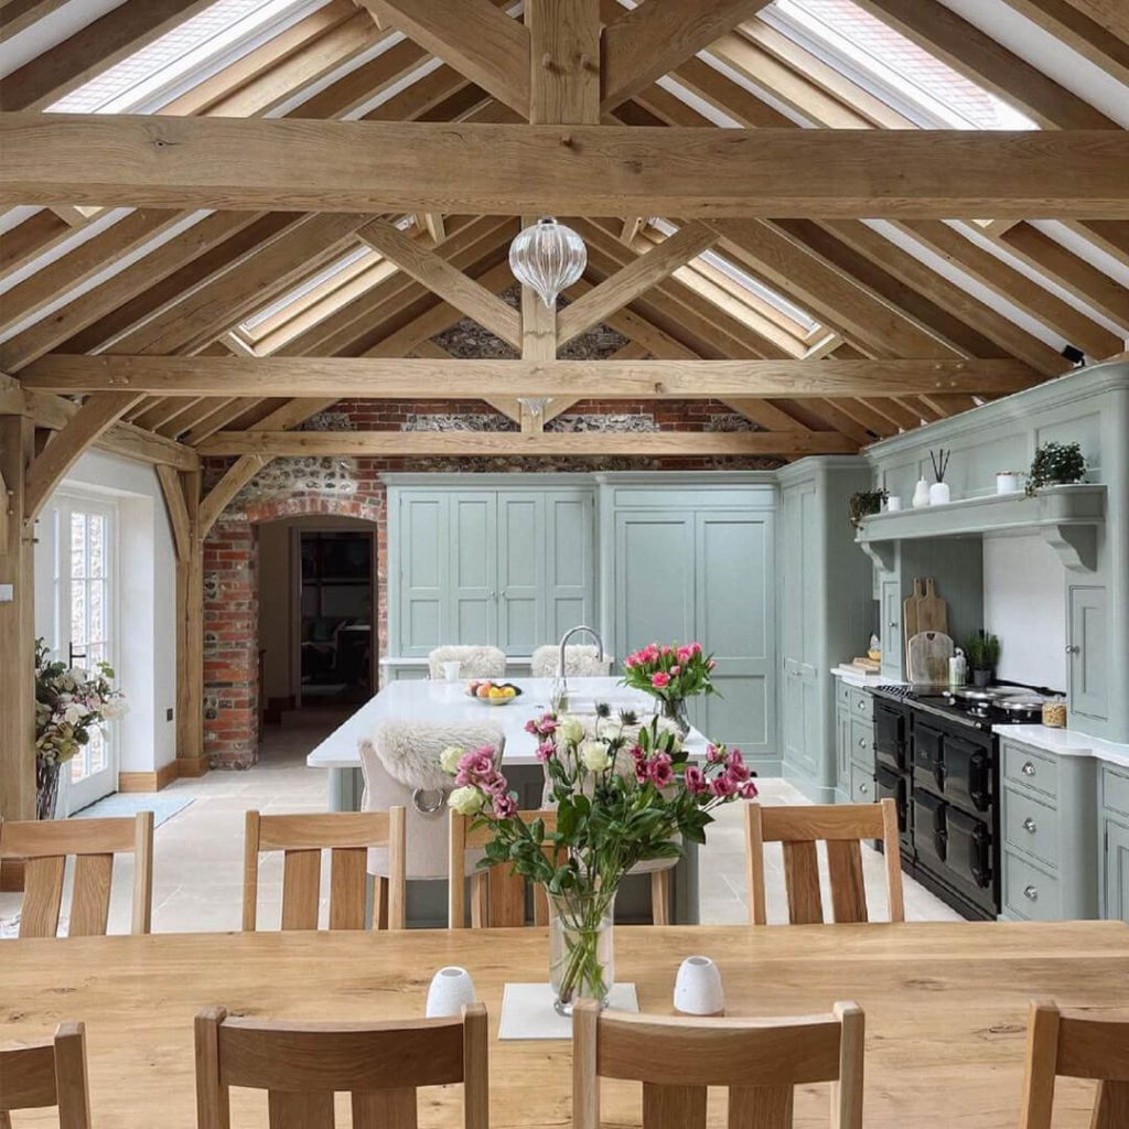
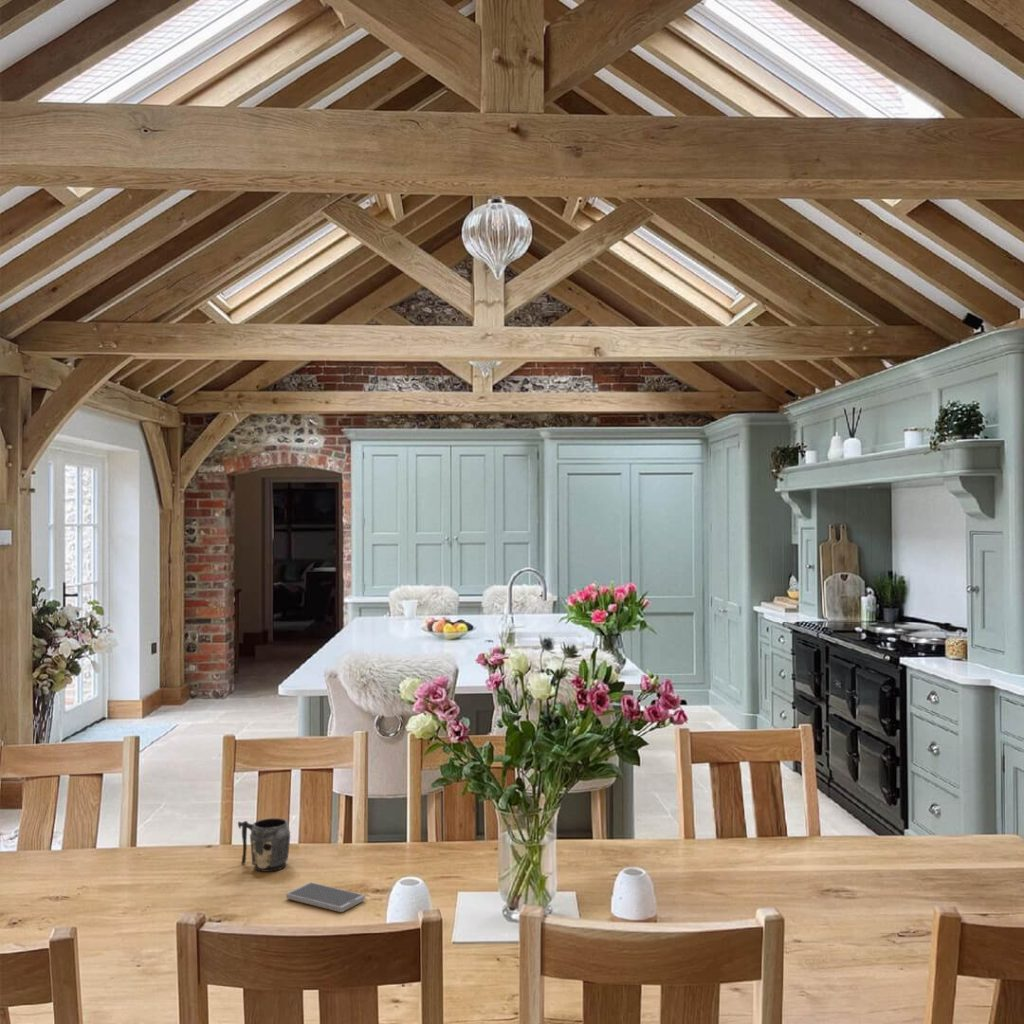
+ mug (262, 844)
+ smartphone (325, 897)
